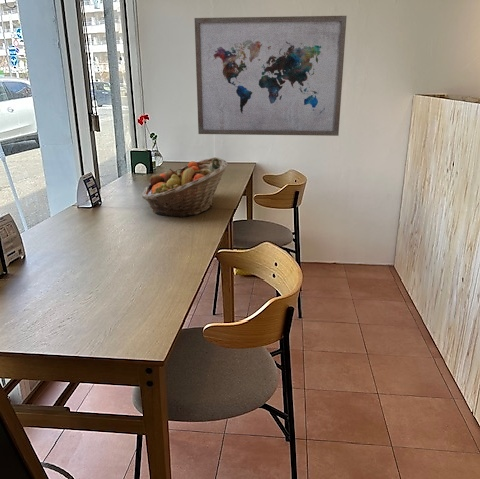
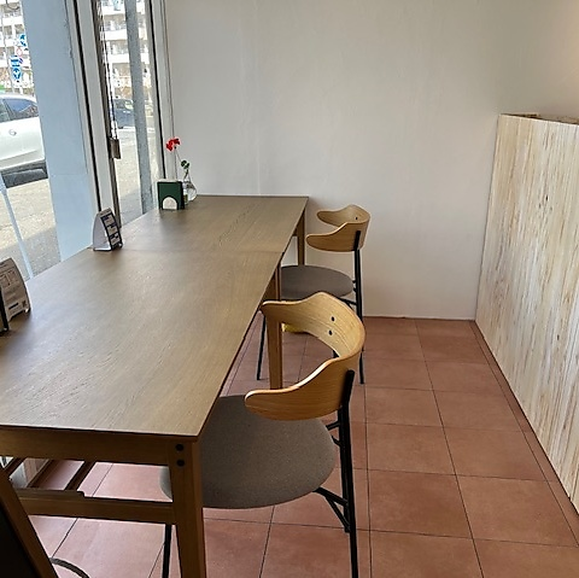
- fruit basket (185, 185)
- wall art (268, 78)
